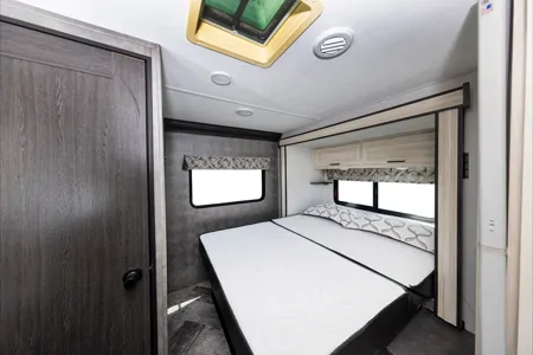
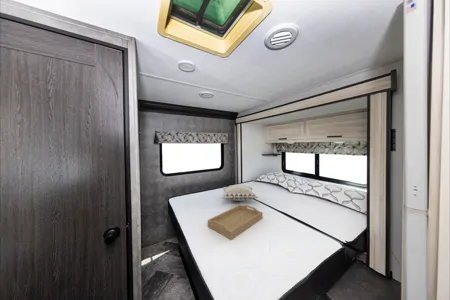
+ serving tray (236, 218)
+ decorative pillow (238, 192)
